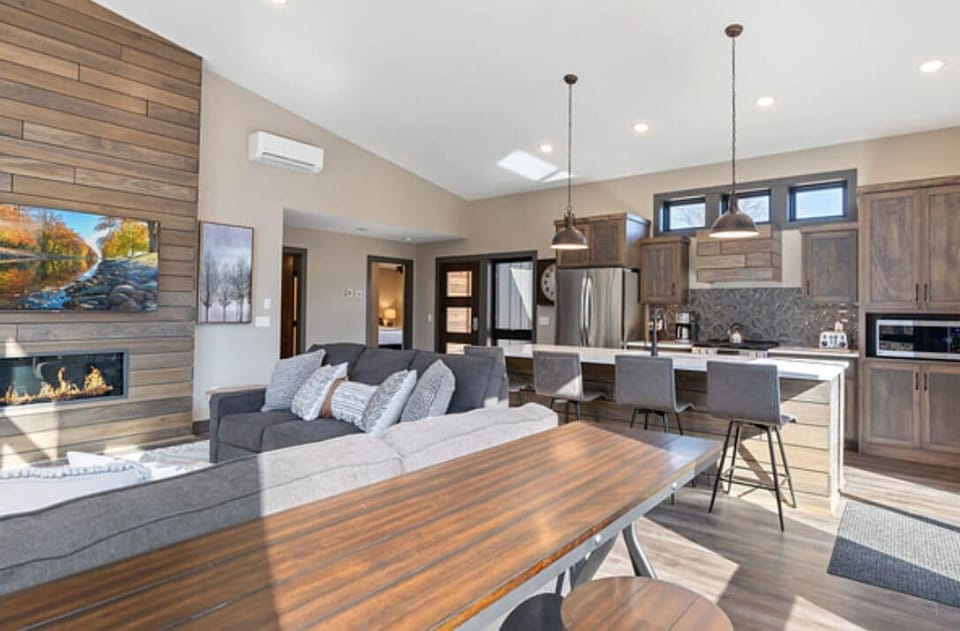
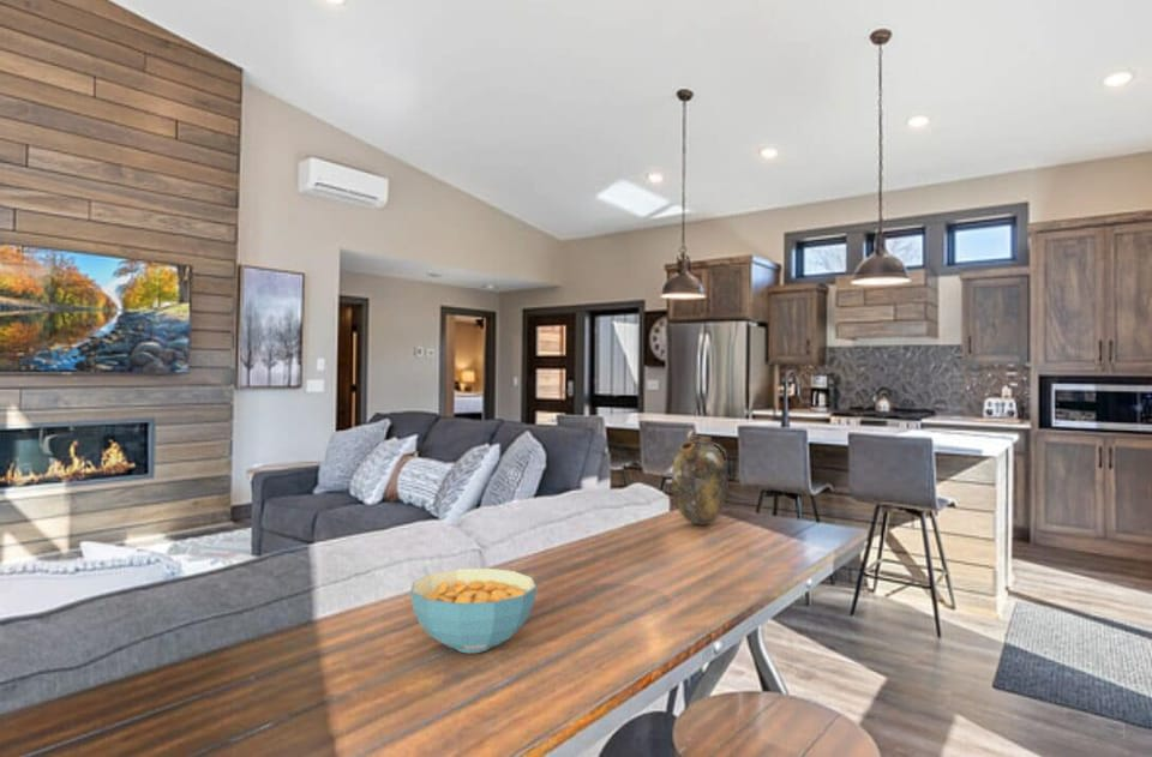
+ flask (697, 476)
+ cereal bowl (473, 614)
